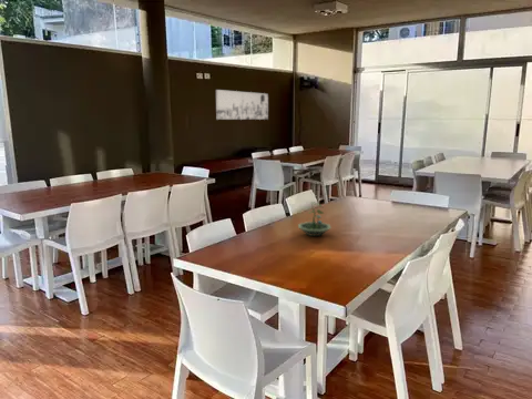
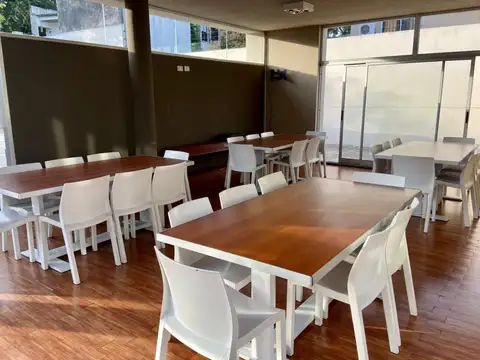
- terrarium (316, 208)
- wall art (244, 105)
